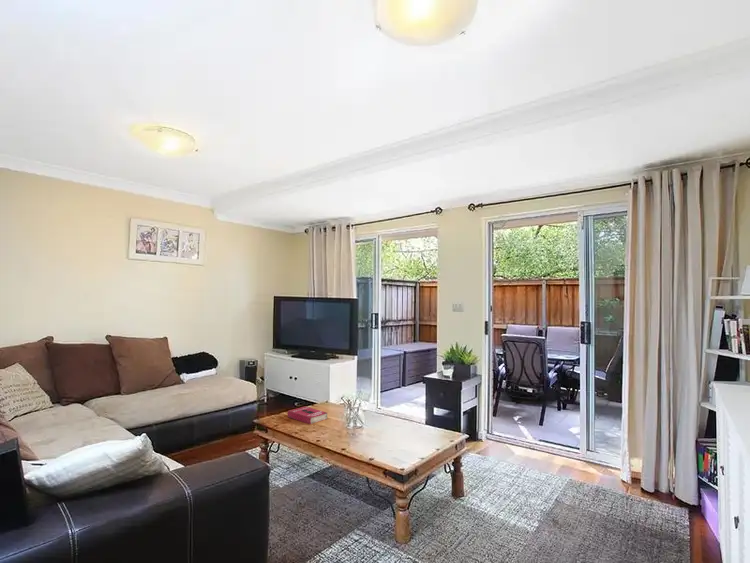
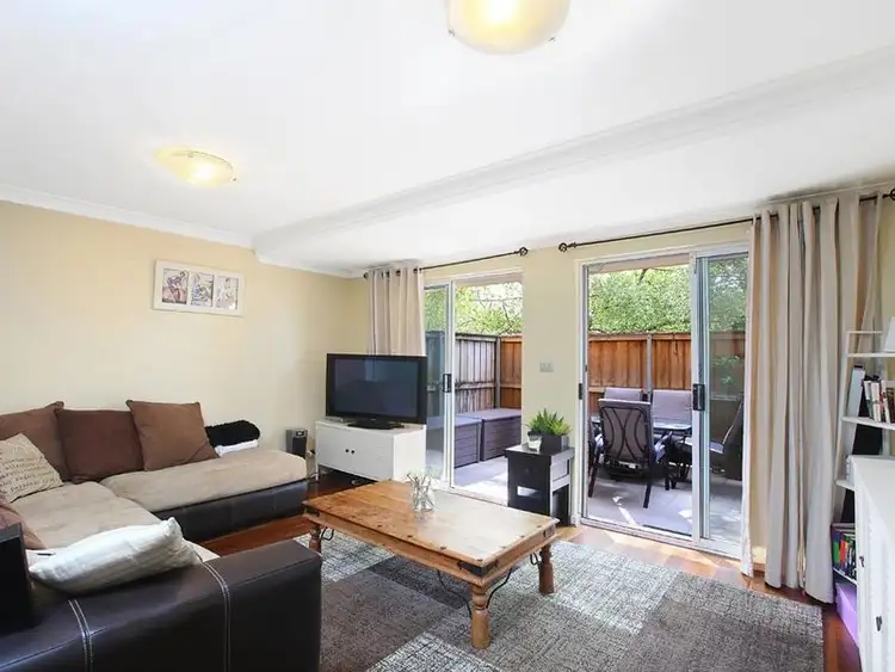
- book (307, 414)
